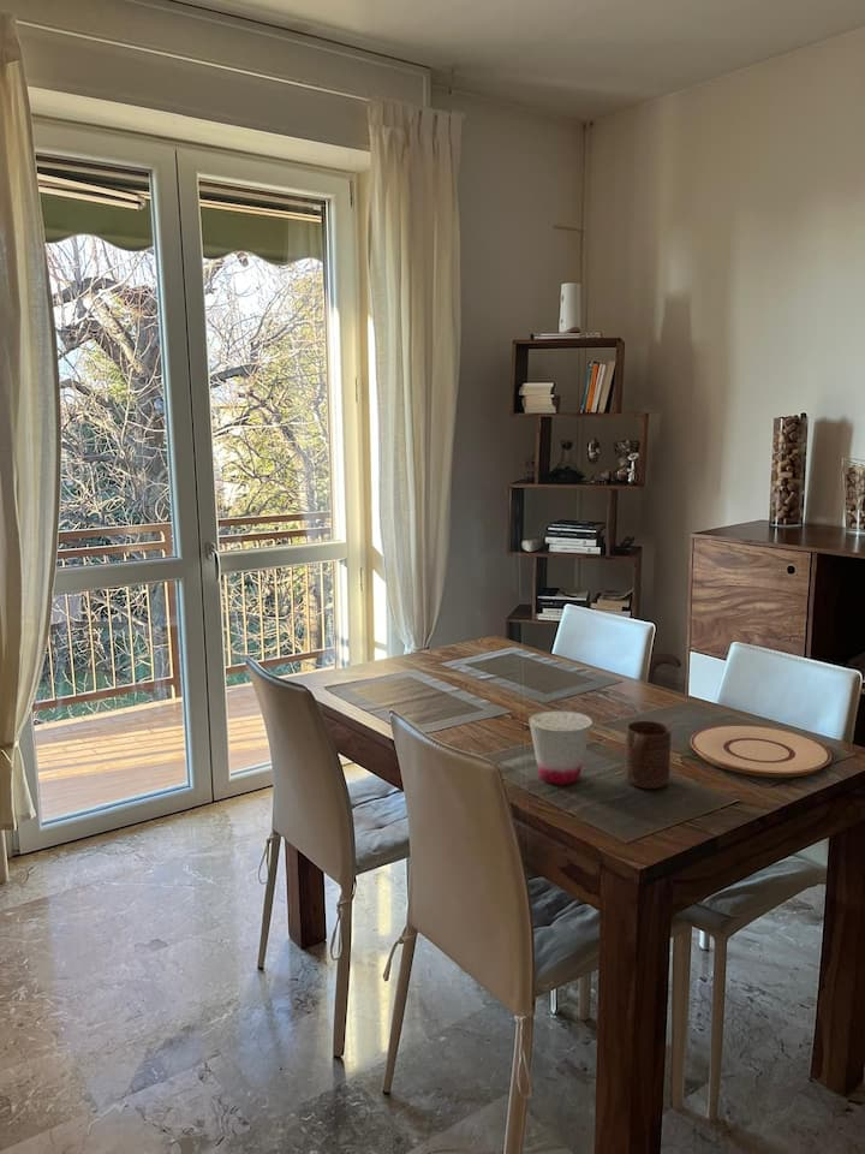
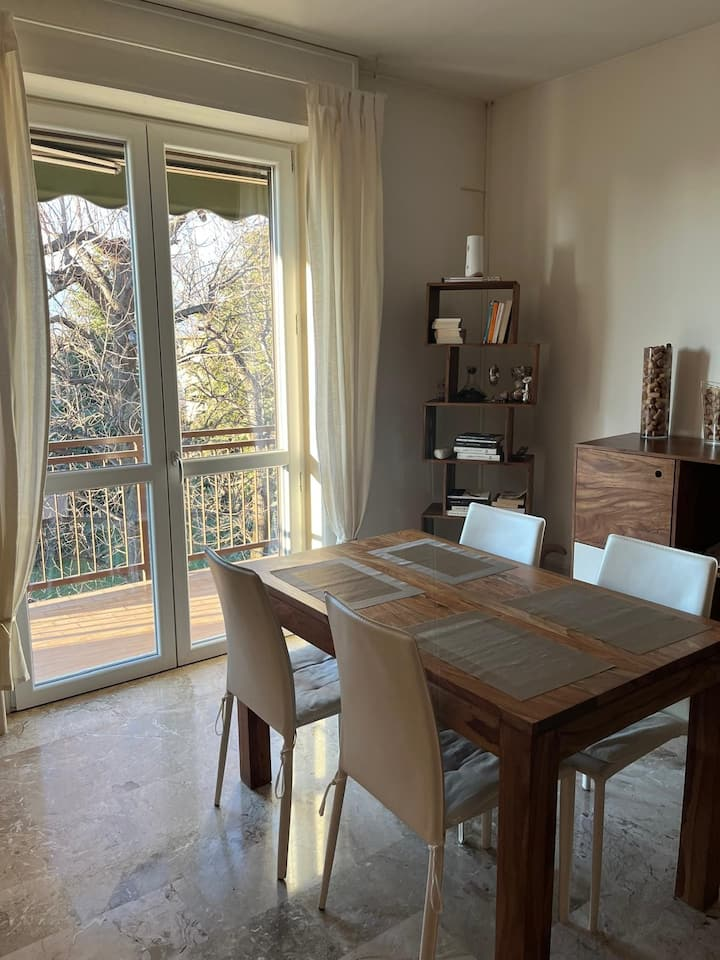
- cup (559, 749)
- cup (648, 756)
- plate (758, 750)
